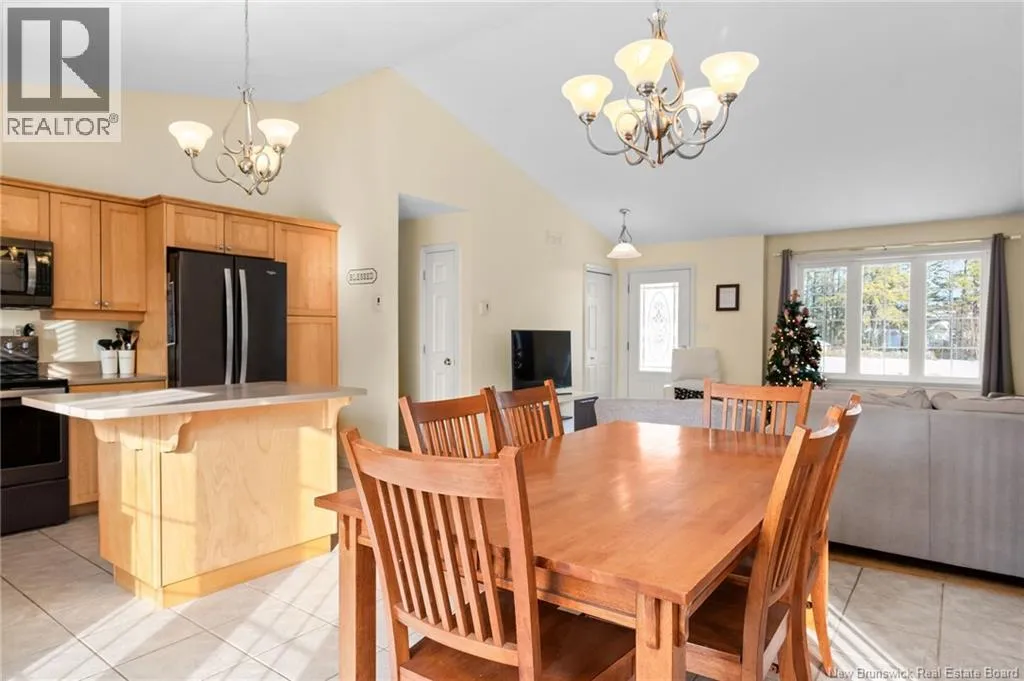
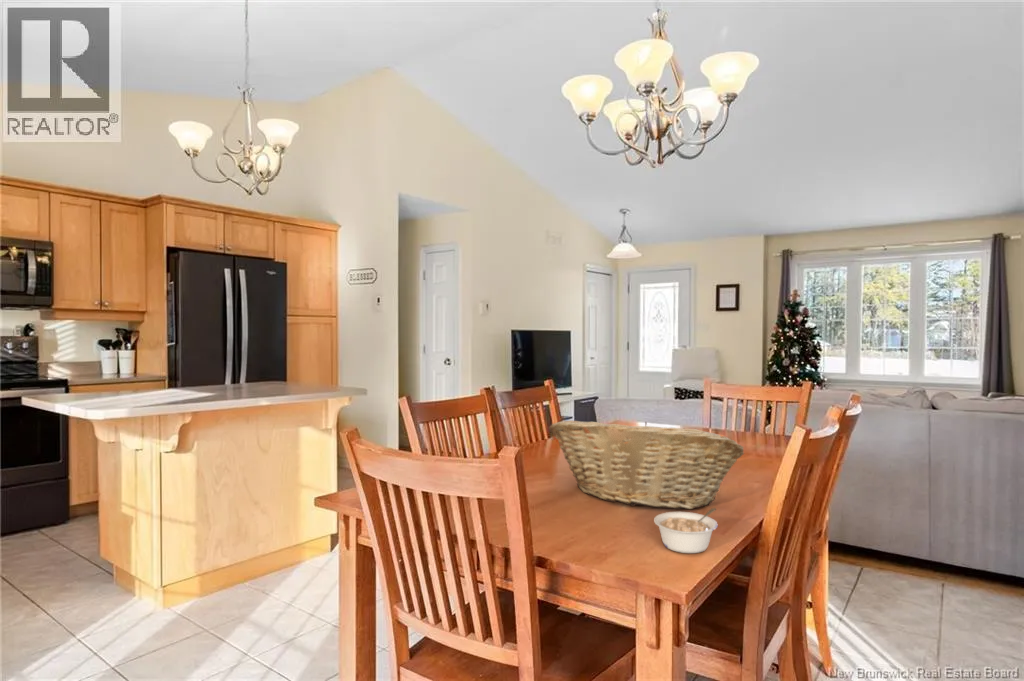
+ legume (685, 530)
+ fruit basket (641, 455)
